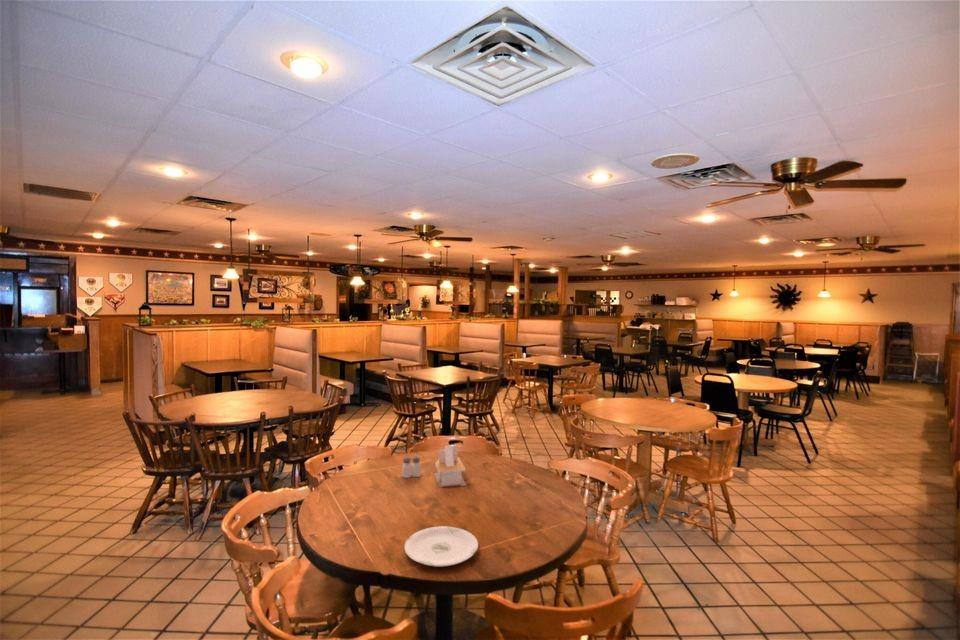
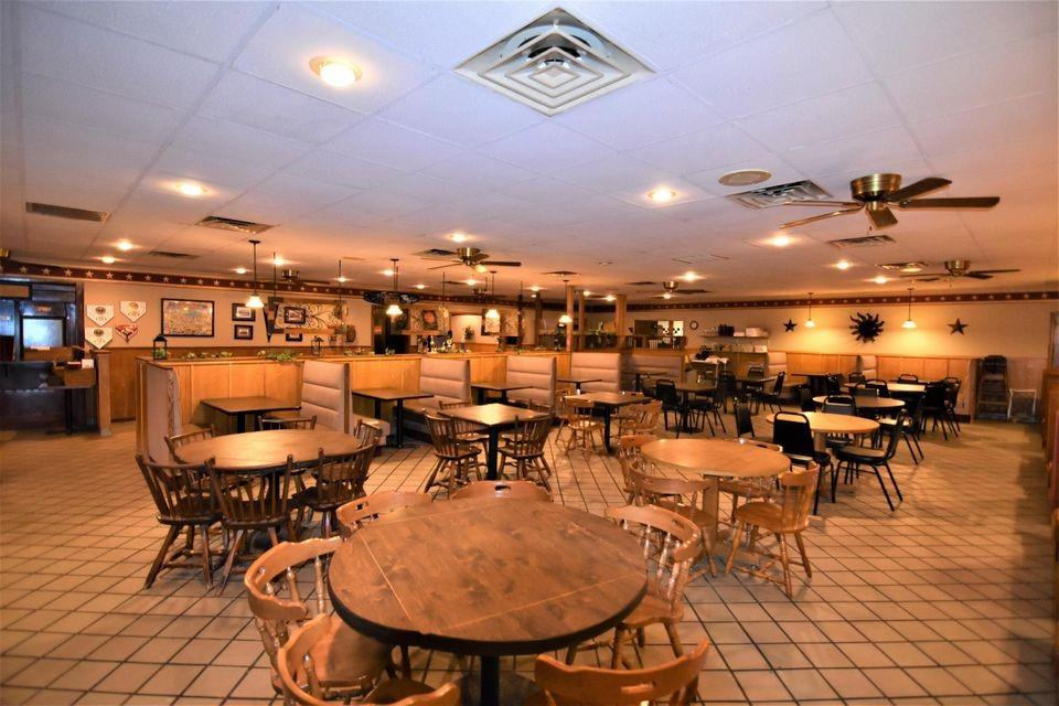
- plate (441, 547)
- napkin holder (449, 463)
- salt and pepper shaker (412, 466)
